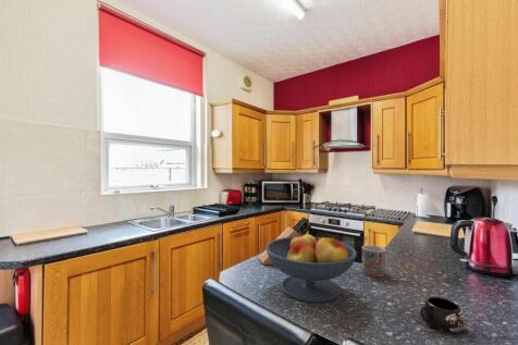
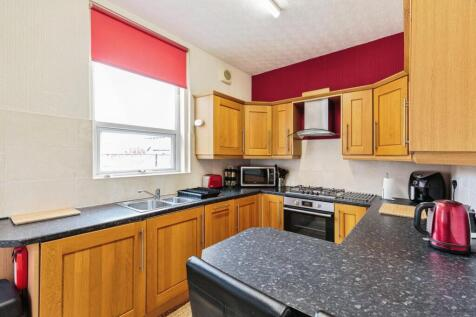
- knife block (285, 236)
- fruit bowl (309, 260)
- mug (439, 313)
- mug (371, 259)
